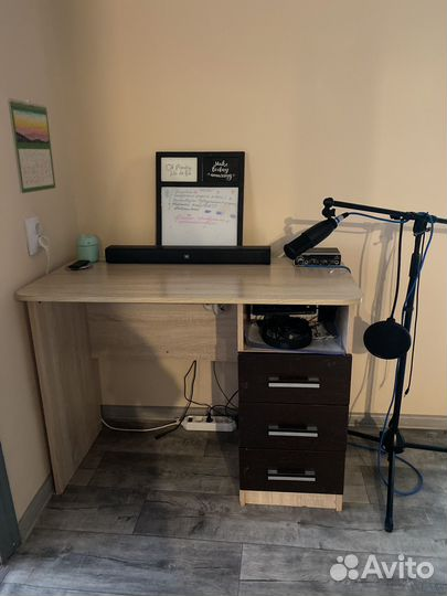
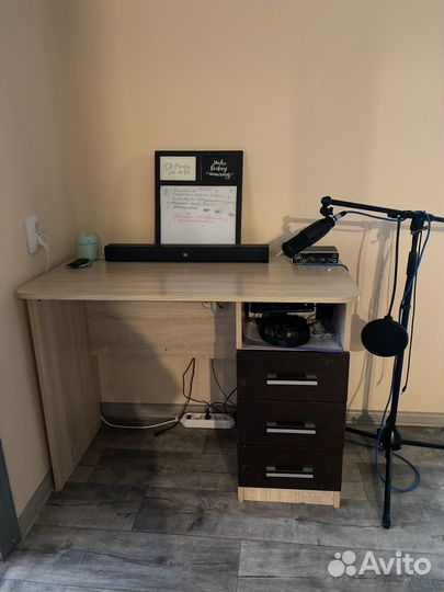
- calendar (33, 146)
